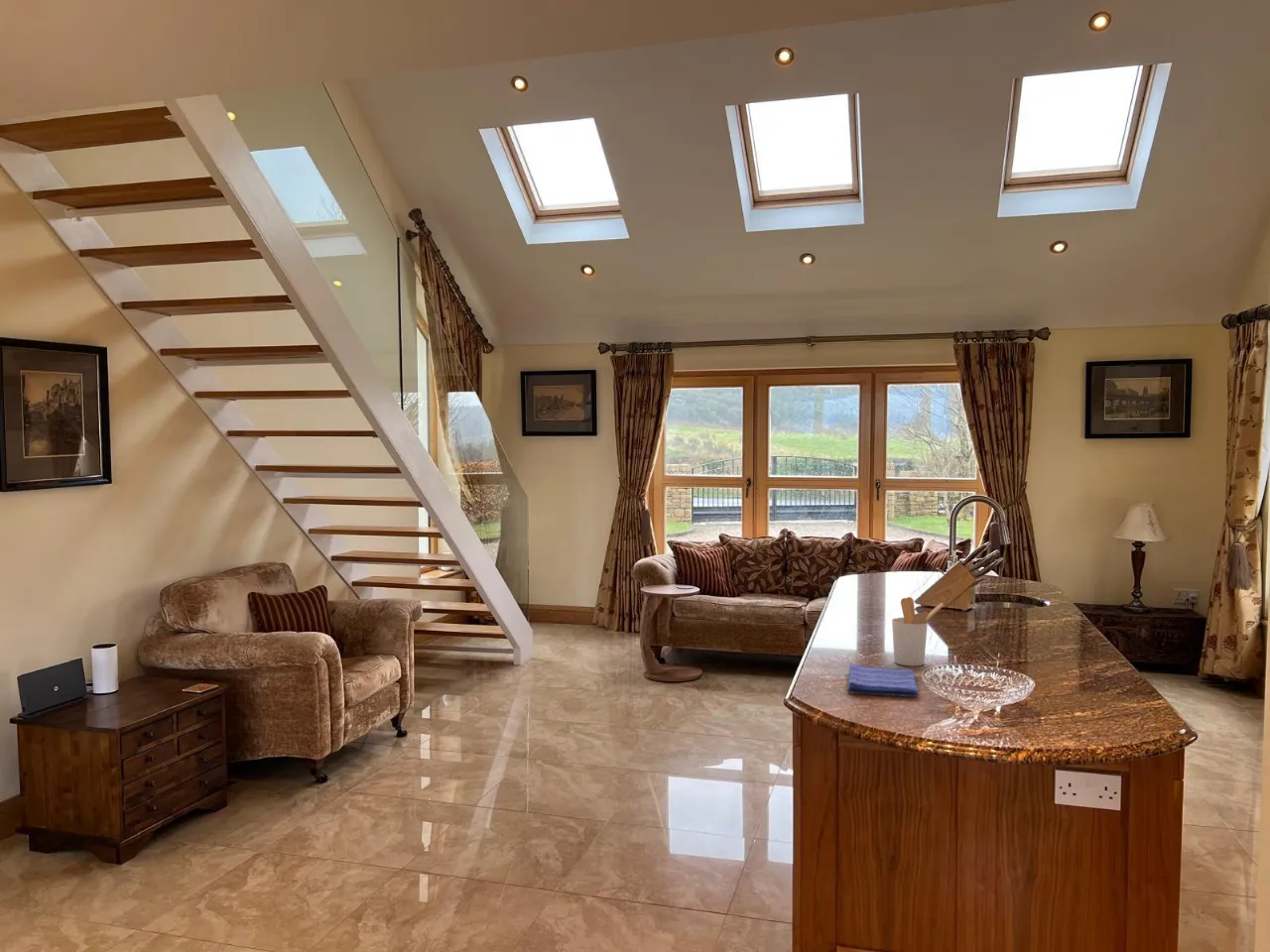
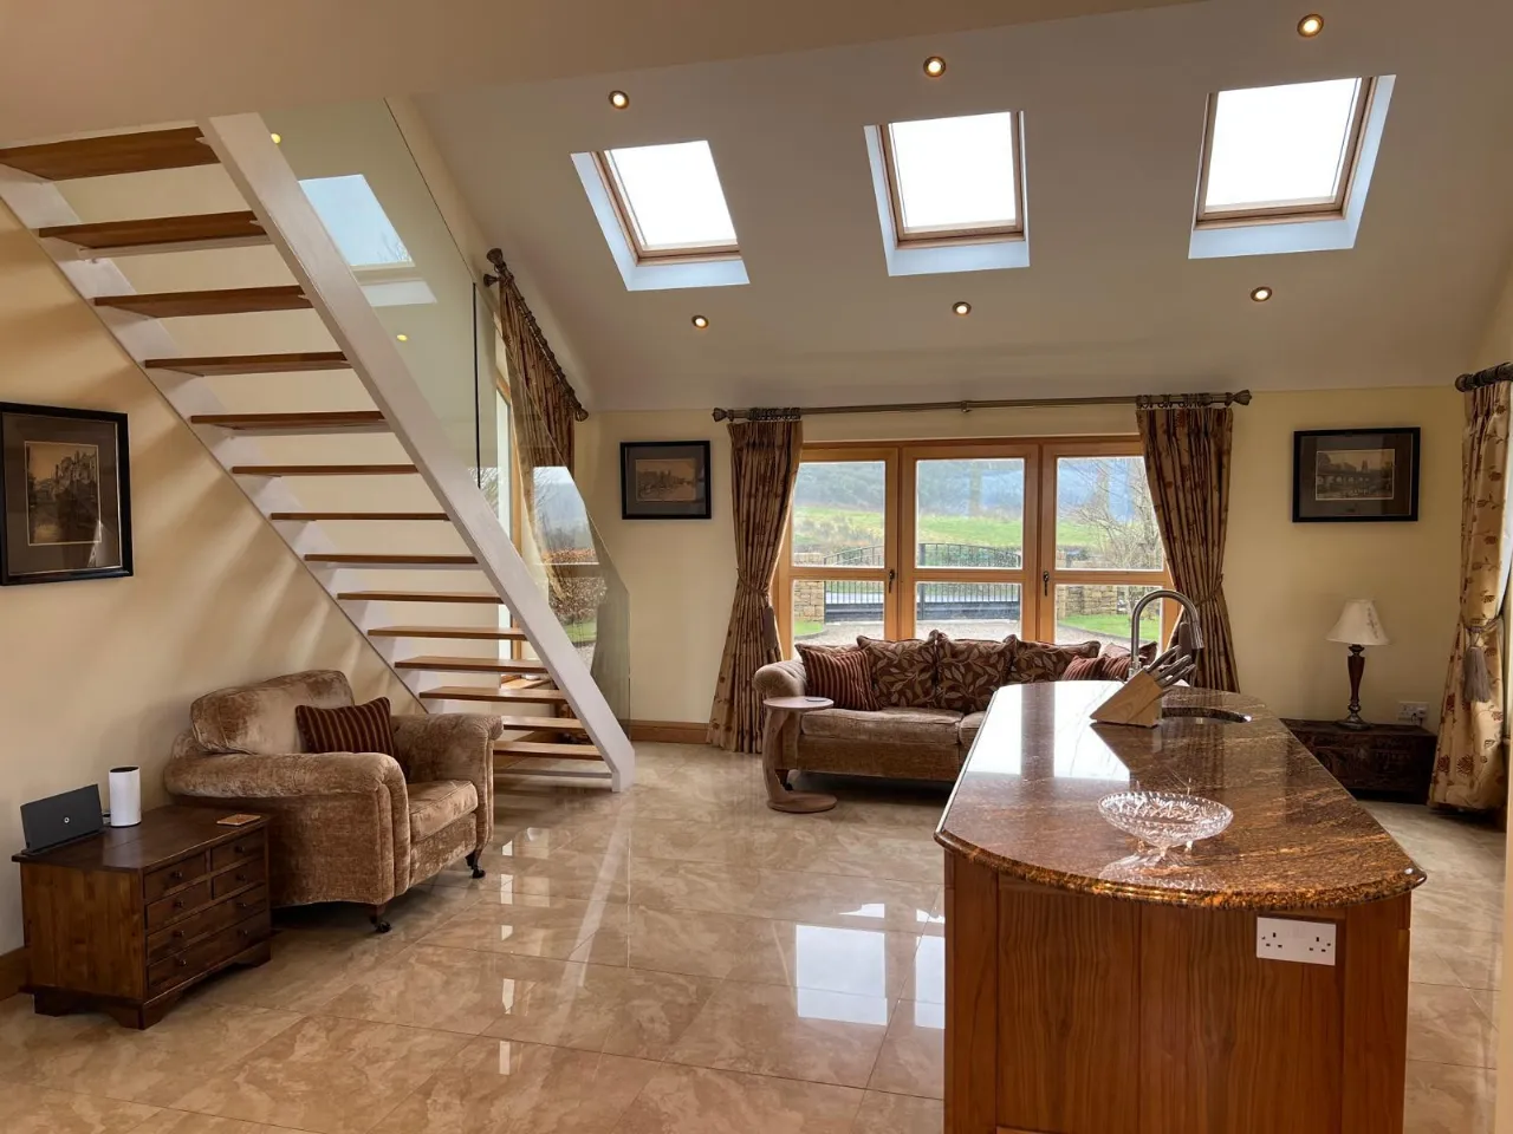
- dish towel (881, 678)
- utensil holder (918, 631)
